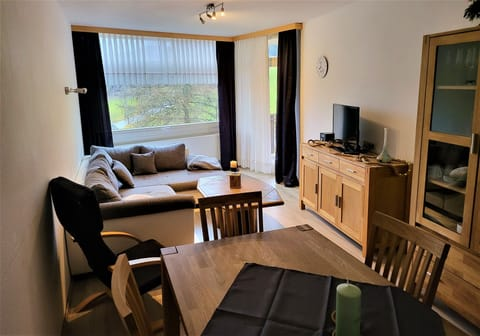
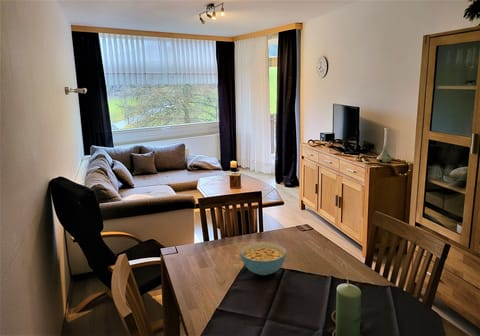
+ cereal bowl (263, 261)
